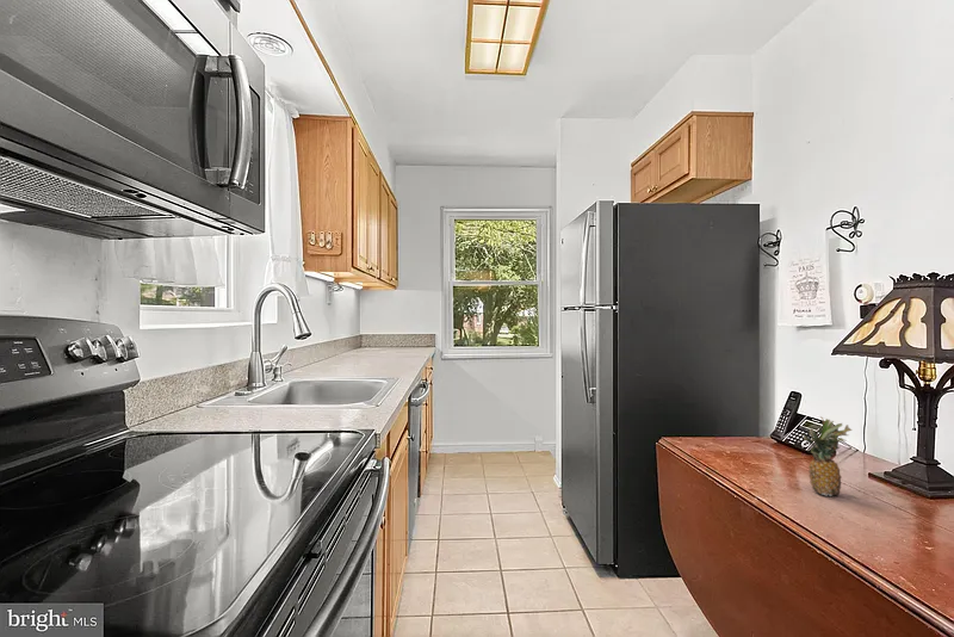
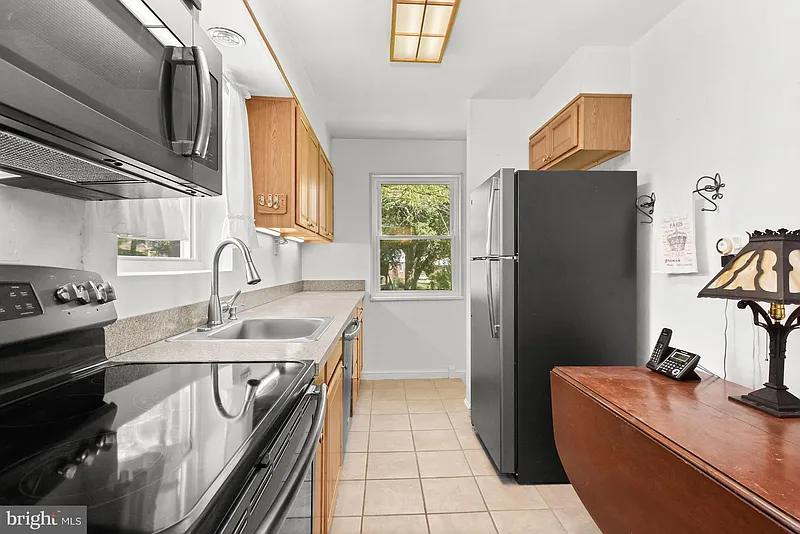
- fruit (828, 457)
